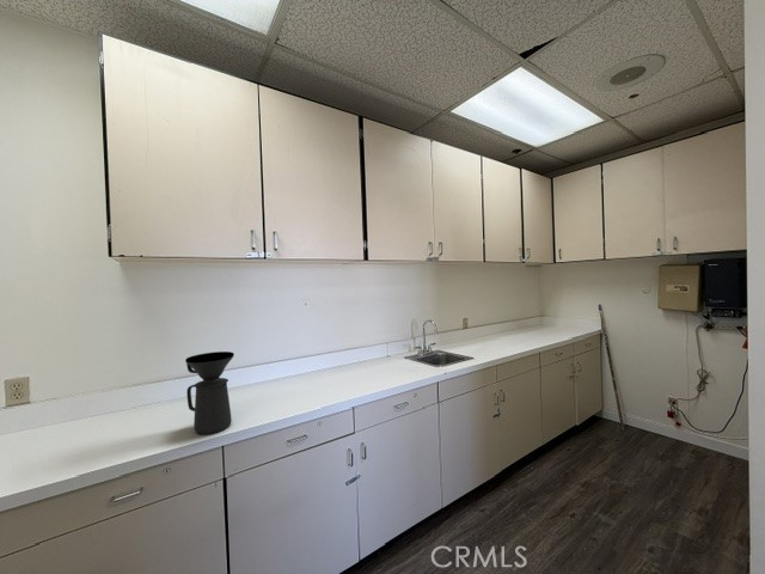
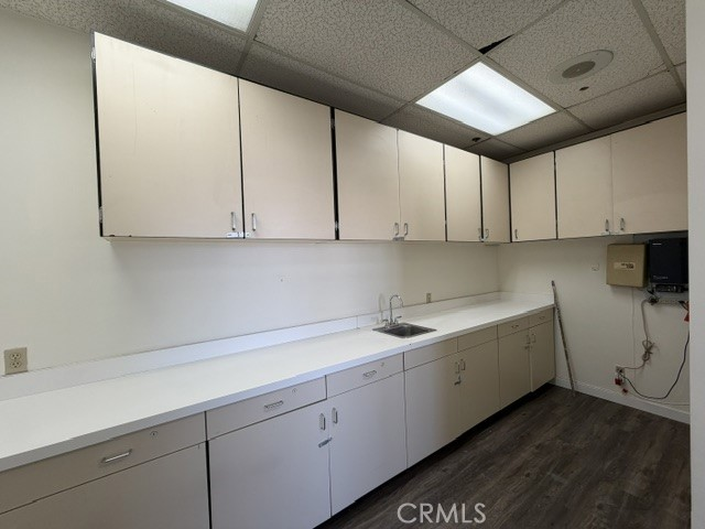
- coffee maker (212, 391)
